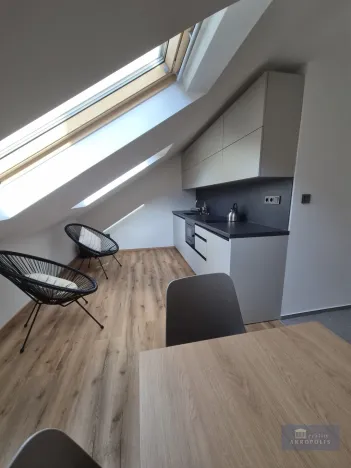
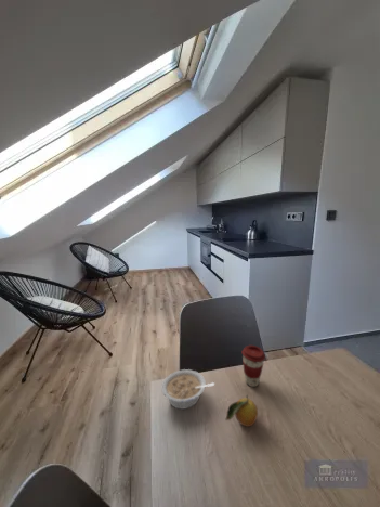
+ fruit (240, 410)
+ coffee cup (252, 366)
+ legume (185, 388)
